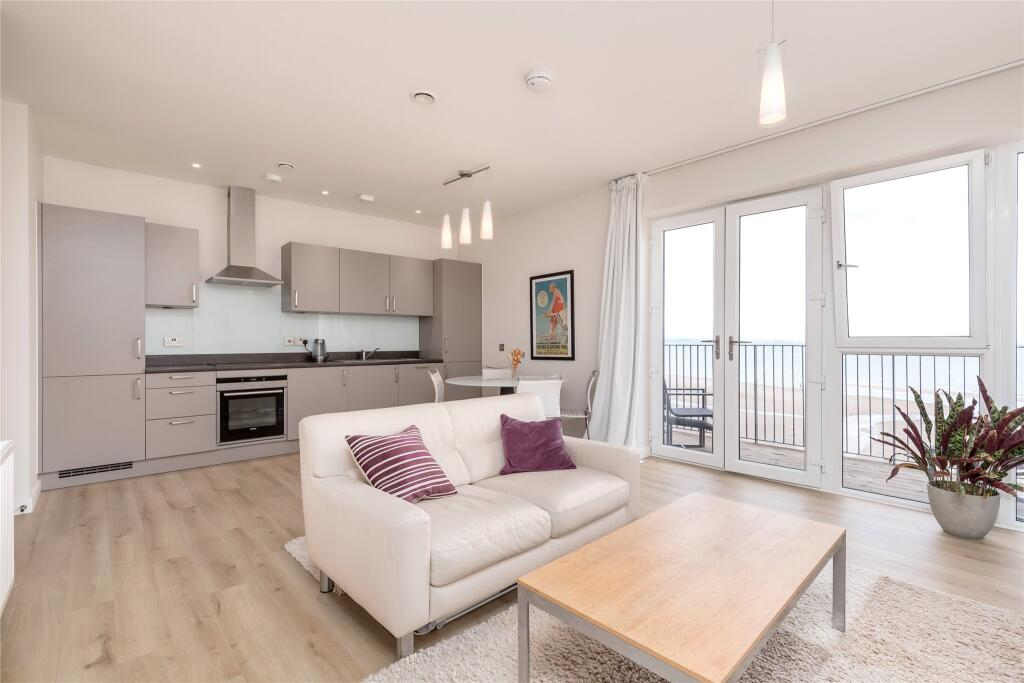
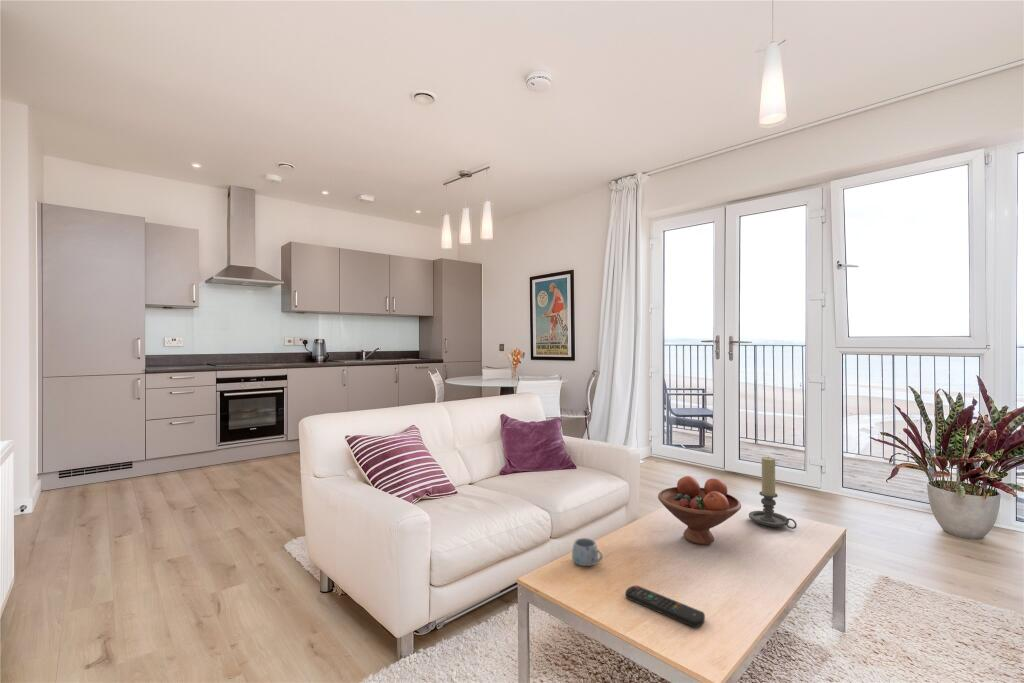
+ remote control (663, 604)
+ mug (588, 553)
+ fruit bowl (698, 510)
+ candle holder (772, 490)
